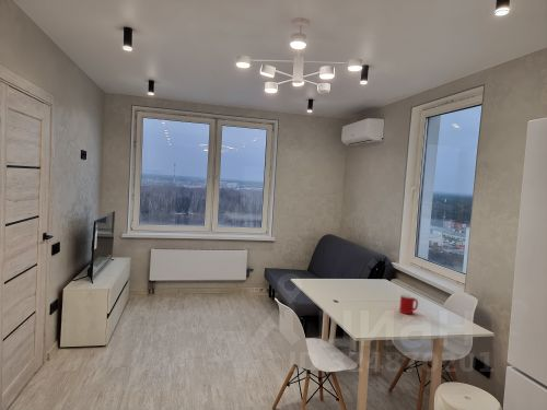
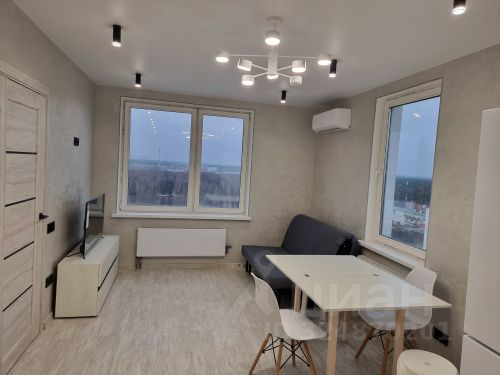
- cup (409, 304)
